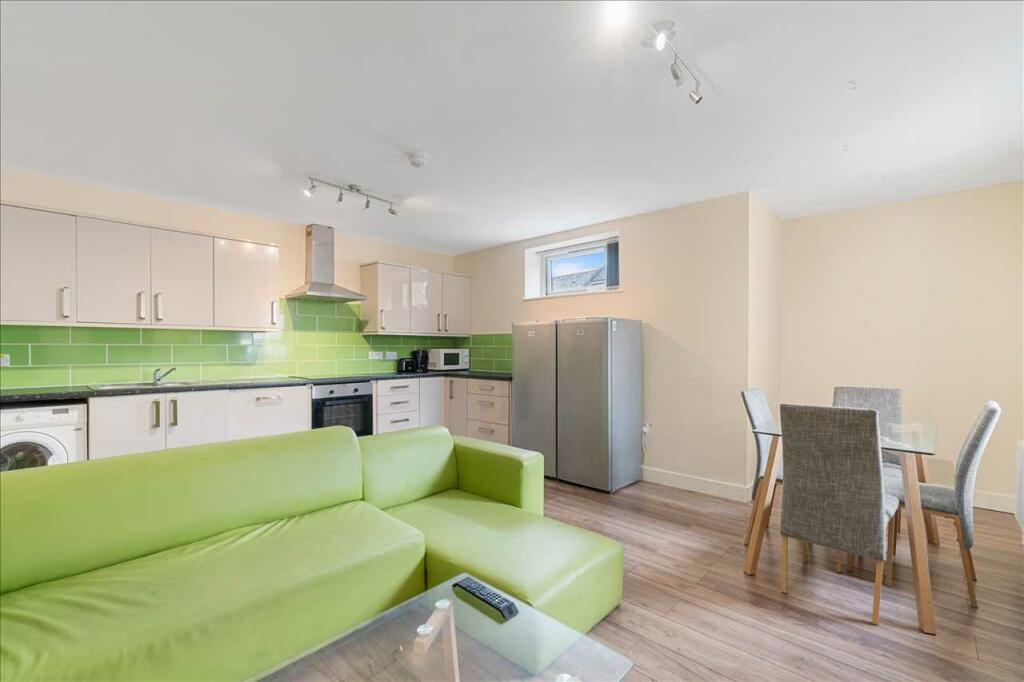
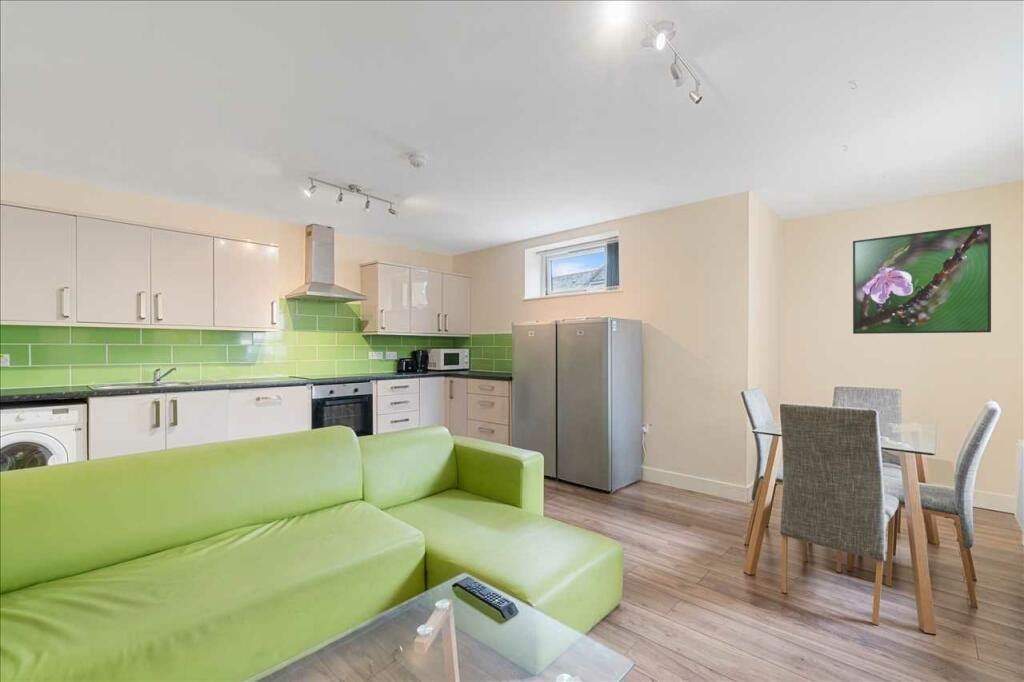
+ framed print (916, 283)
